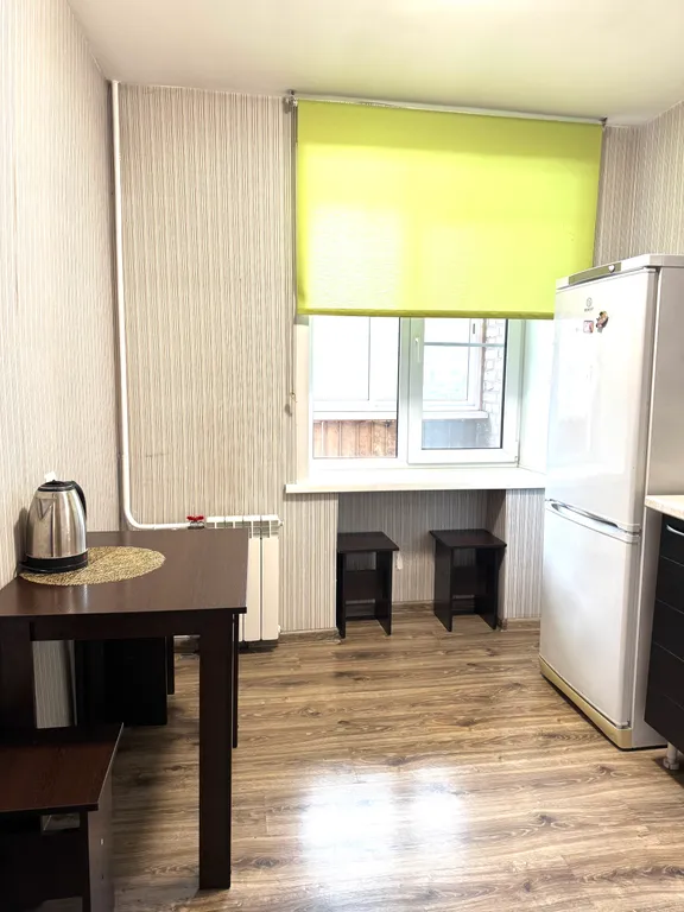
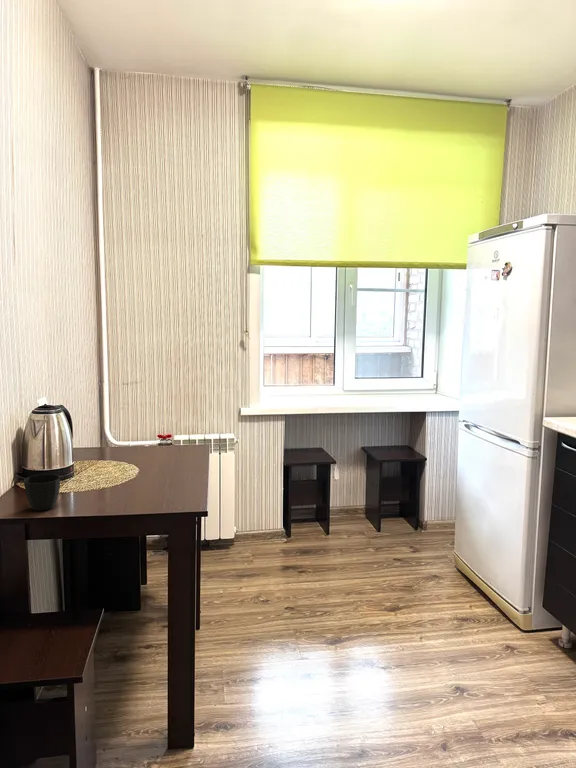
+ cup (44, 492)
